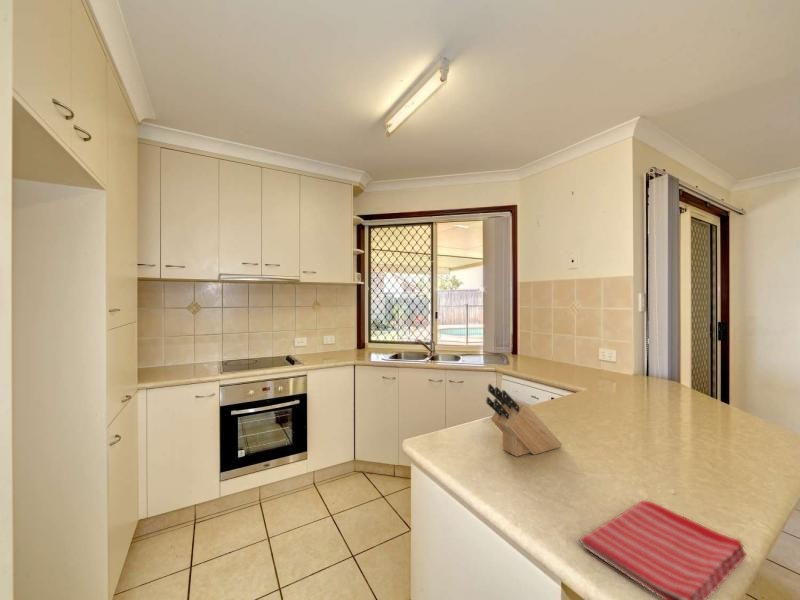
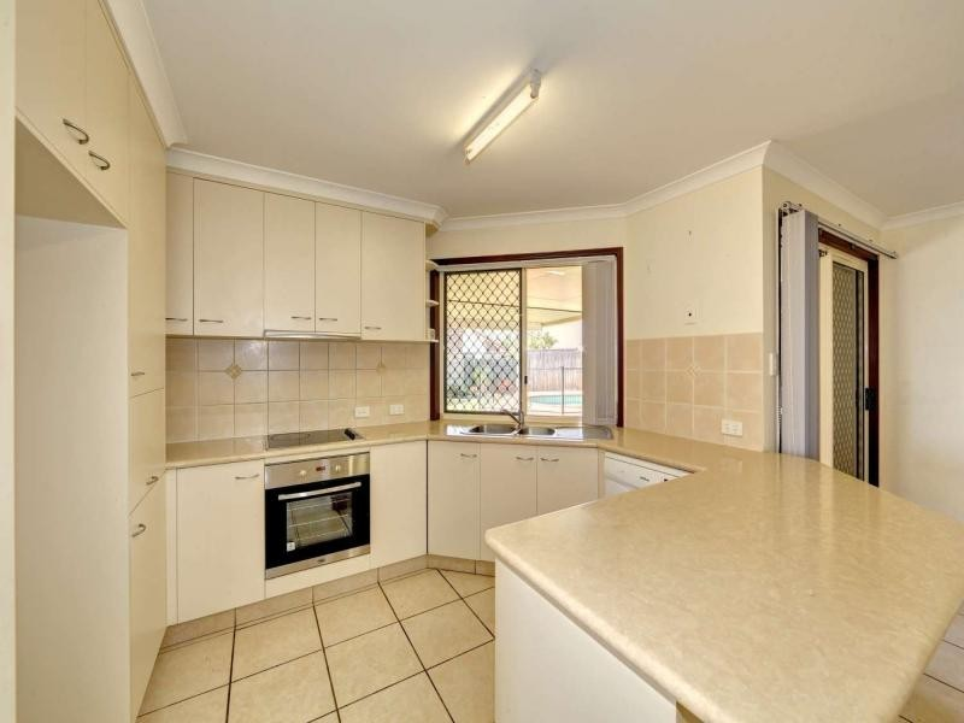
- knife block (522, 416)
- dish towel (661, 544)
